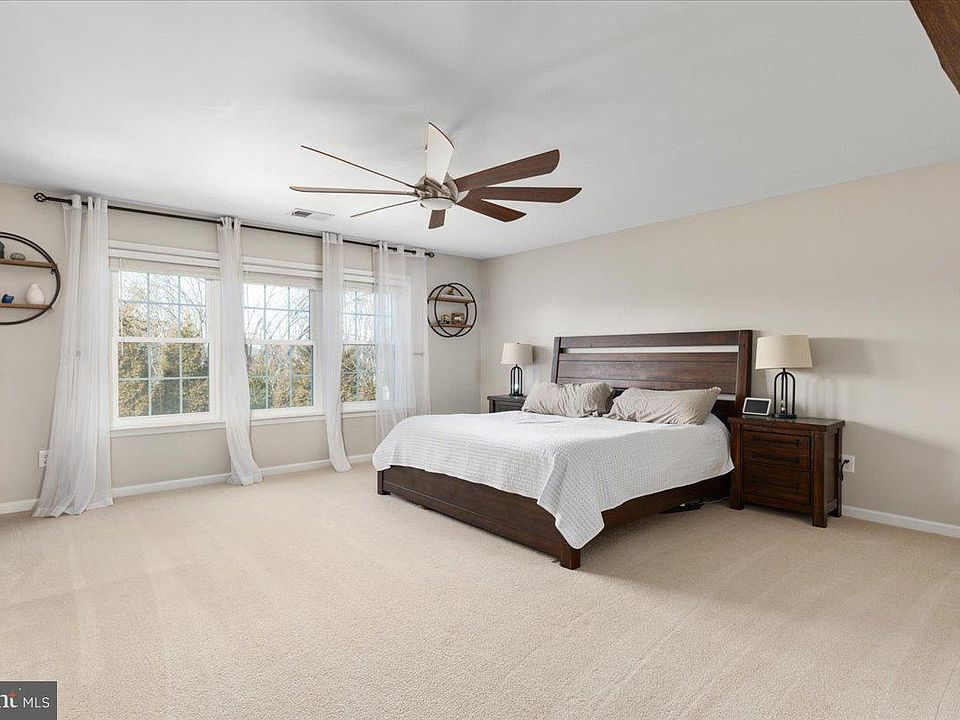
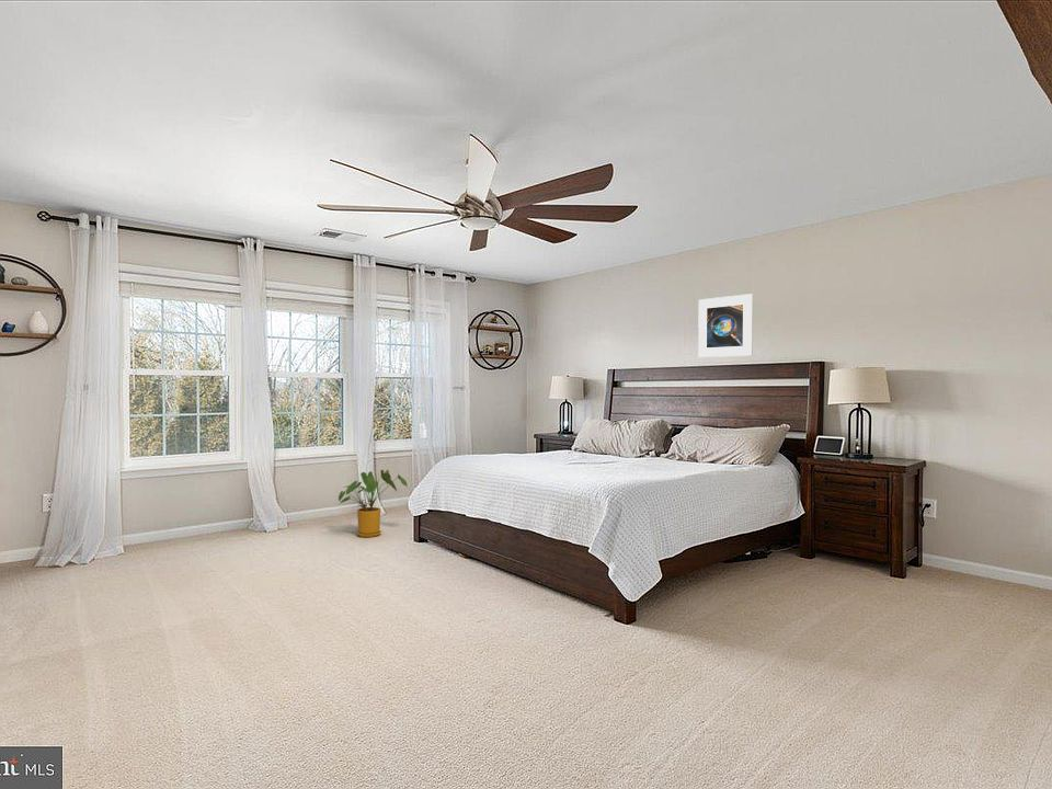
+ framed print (724, 327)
+ house plant (368, 502)
